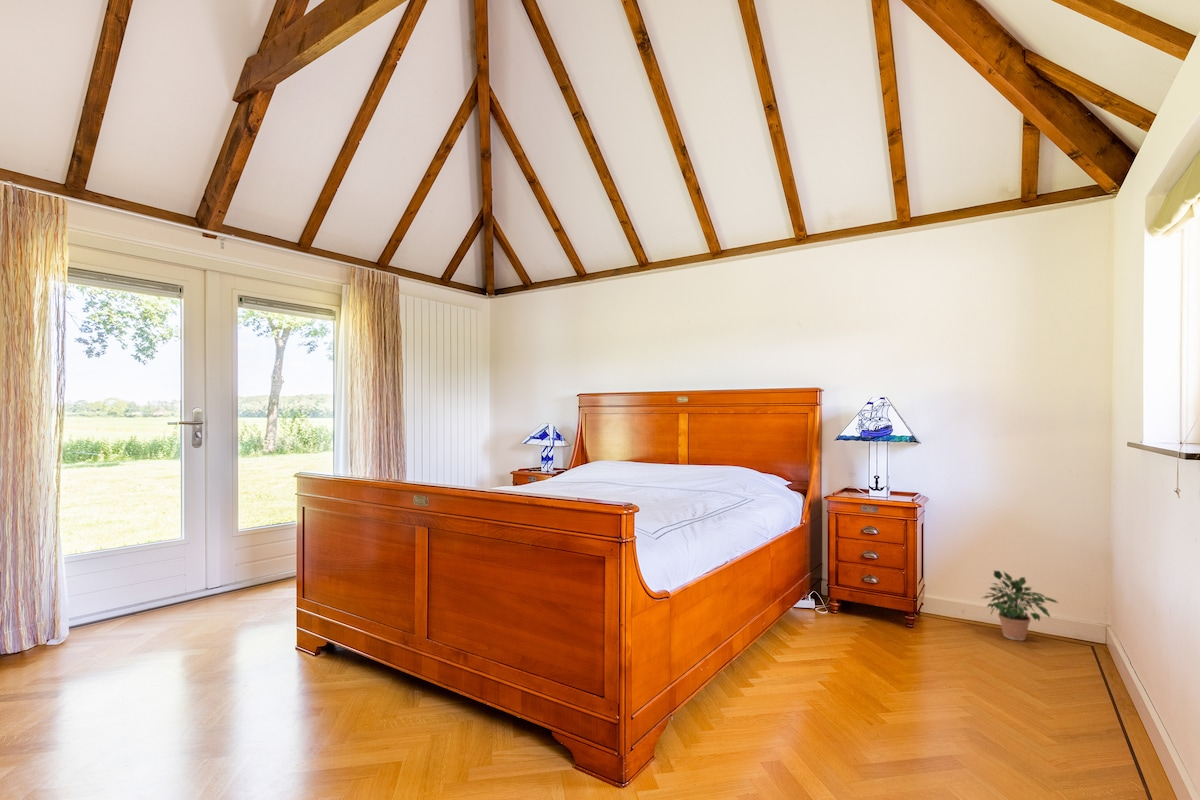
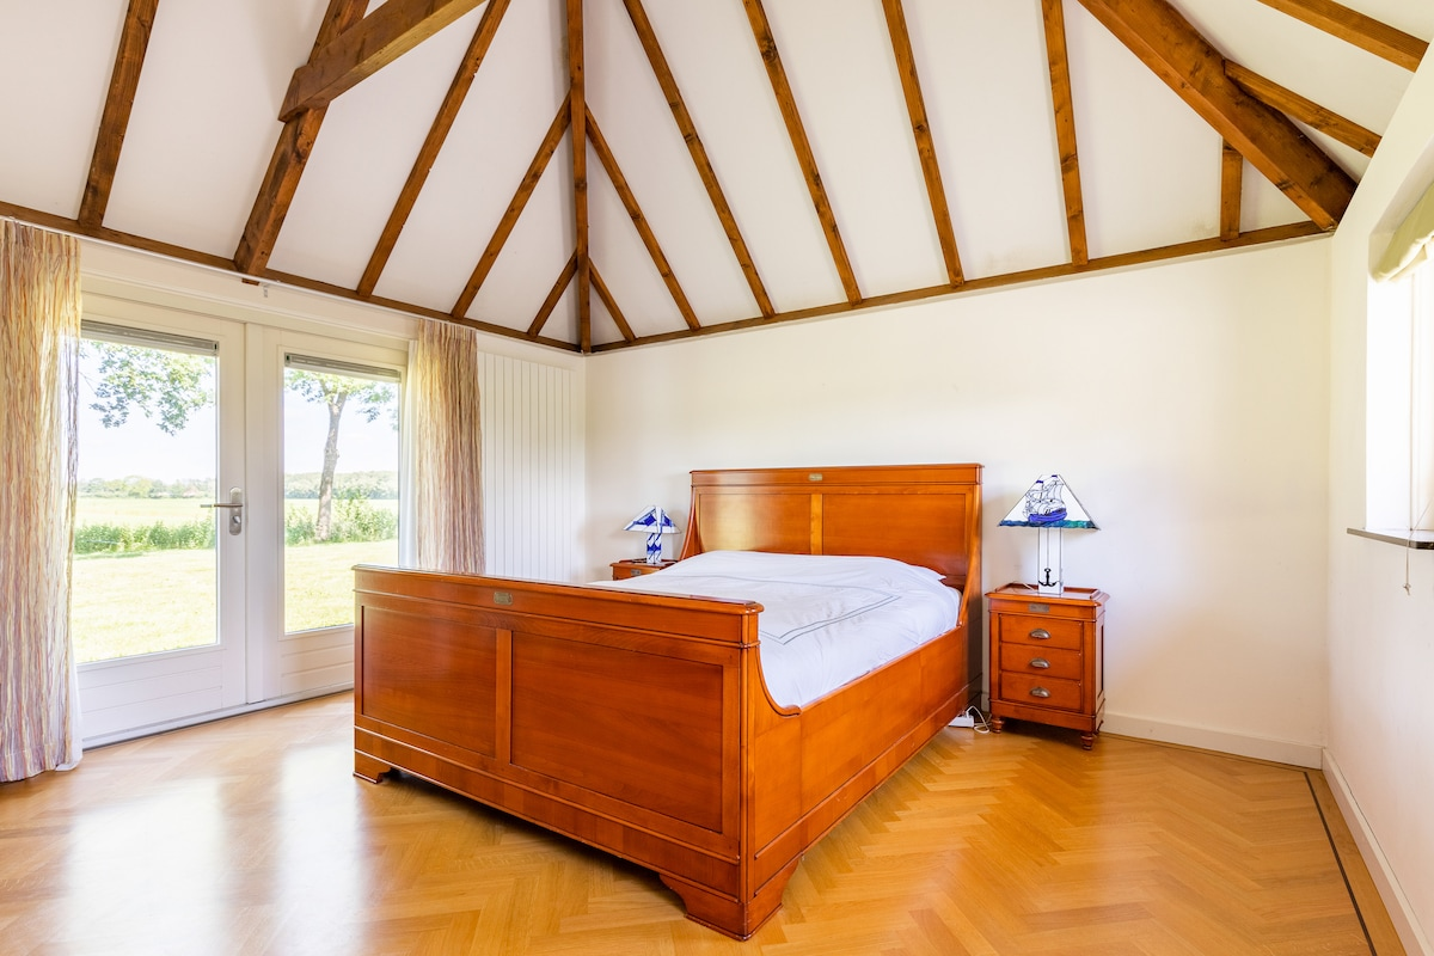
- potted plant (1020, 605)
